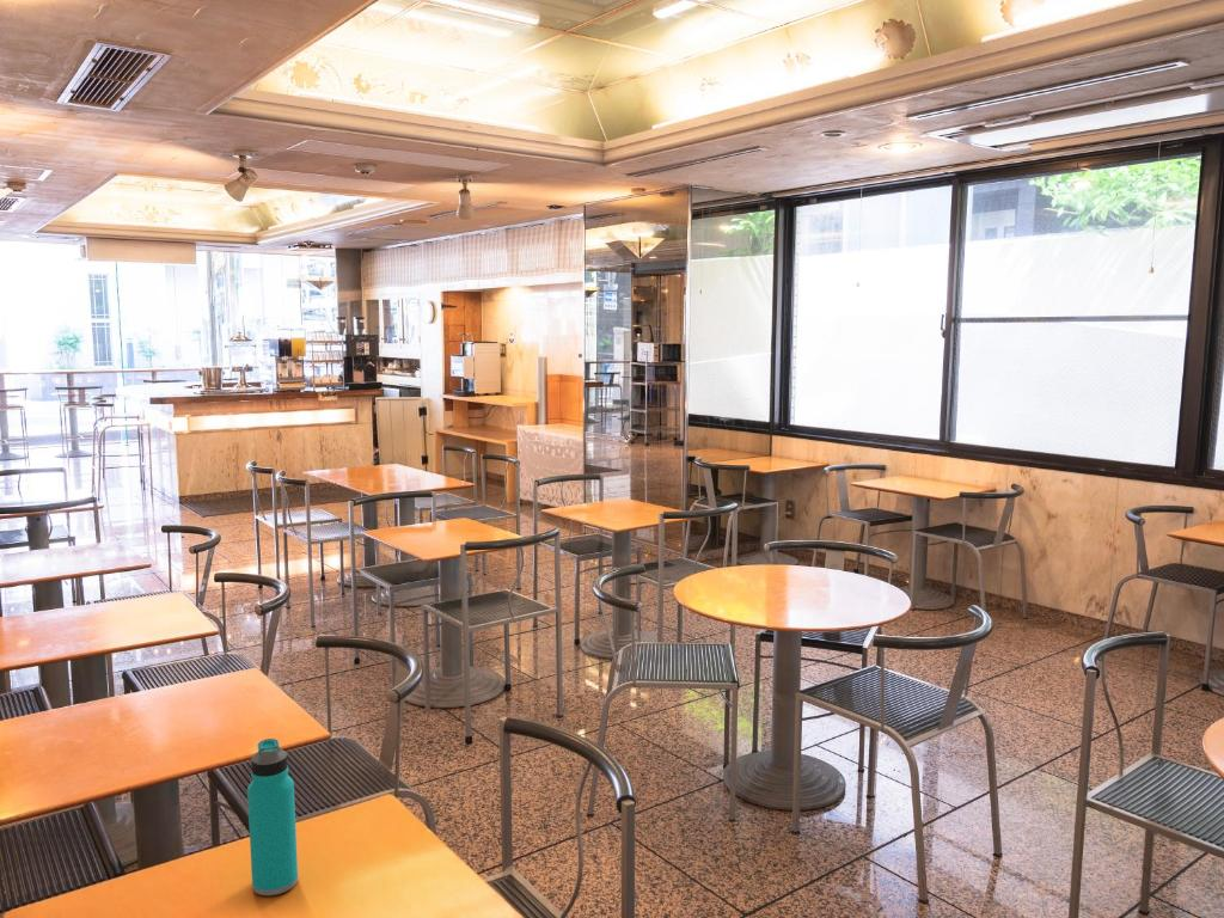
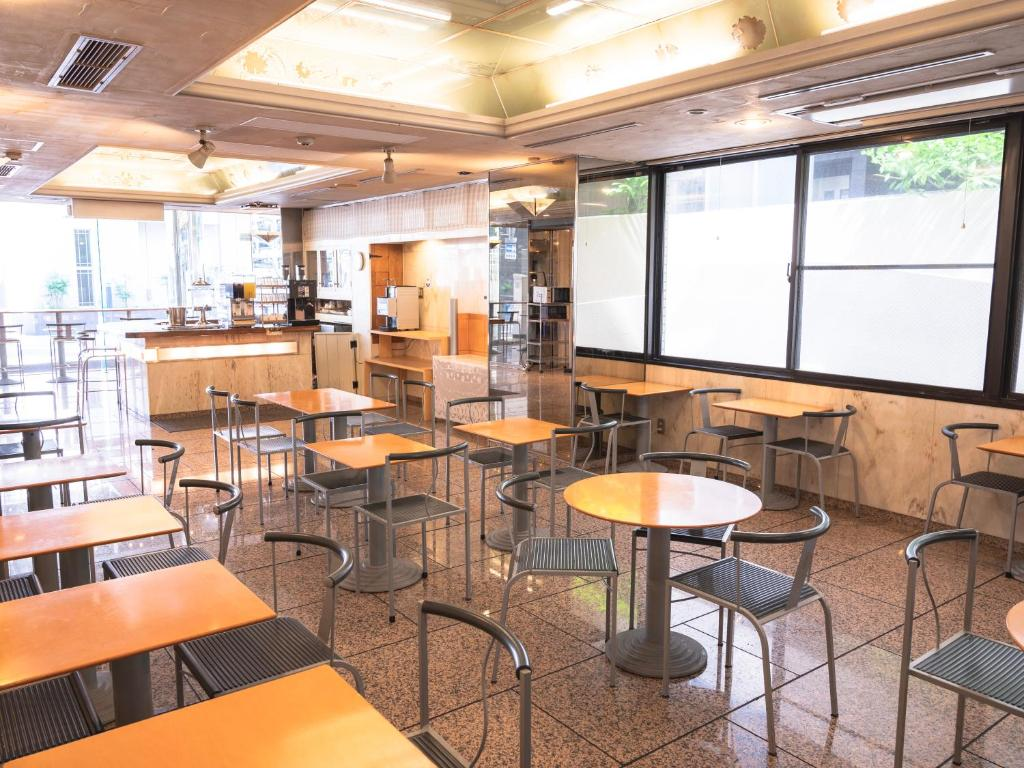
- water bottle (271, 814)
